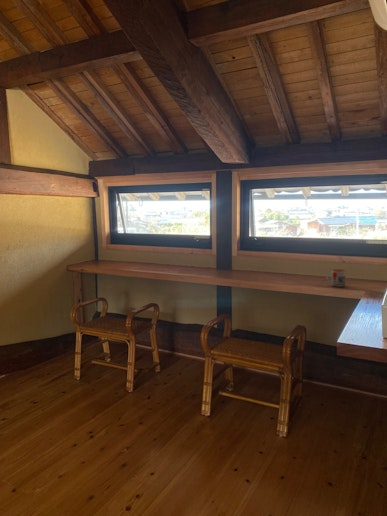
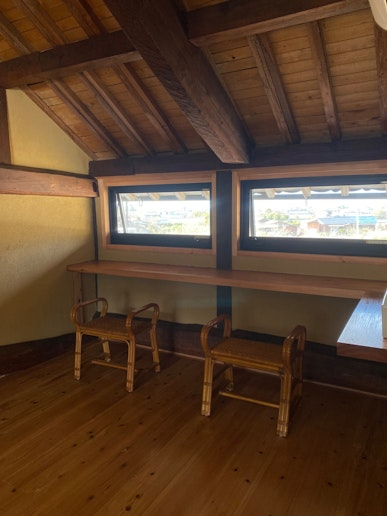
- mug (335, 277)
